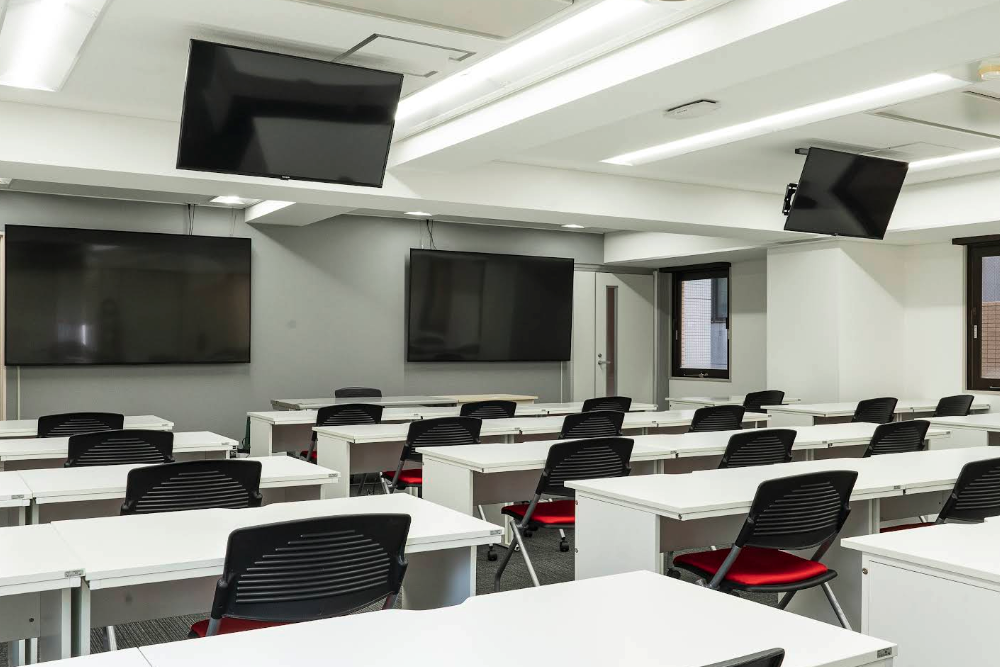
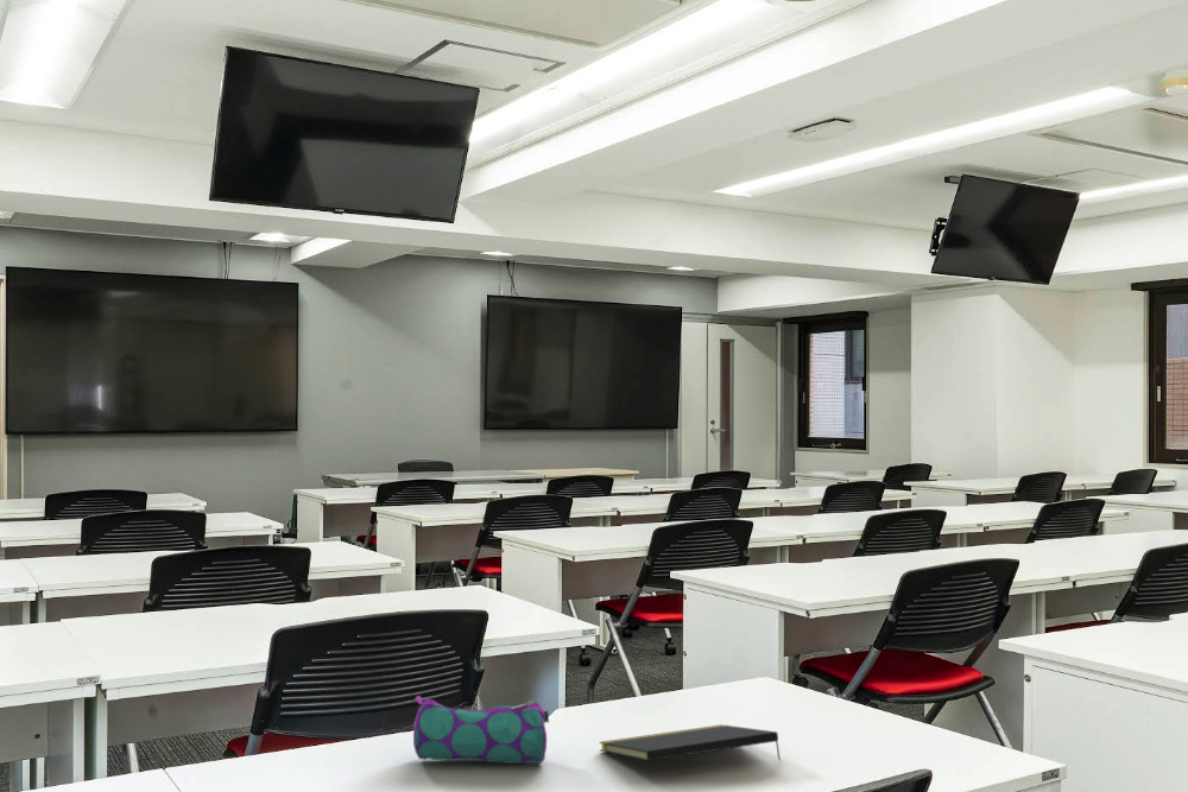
+ pencil case (480, 729)
+ notepad (687, 741)
